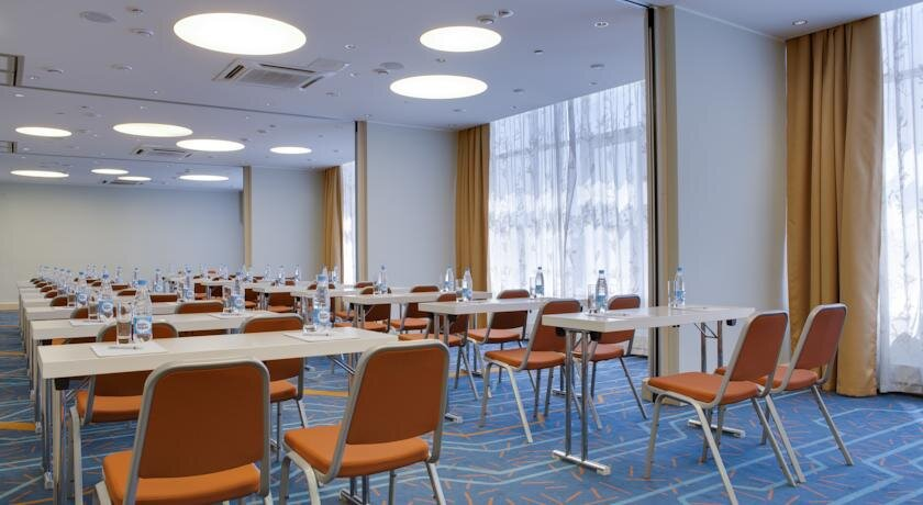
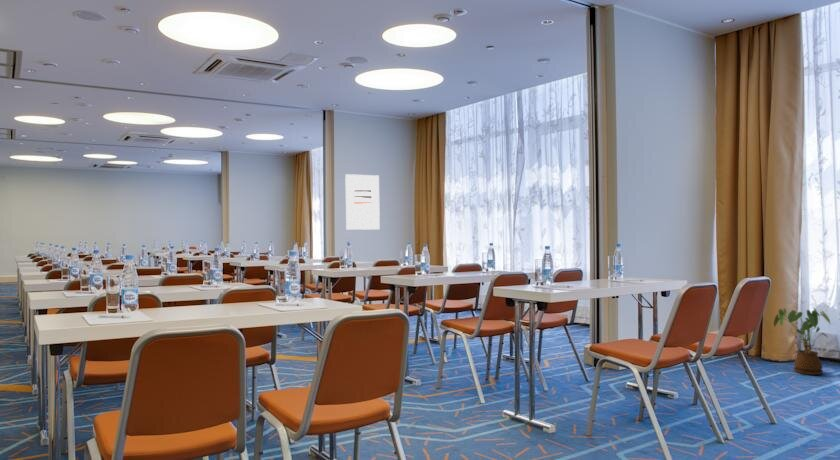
+ wall art (362, 202)
+ house plant (801, 339)
